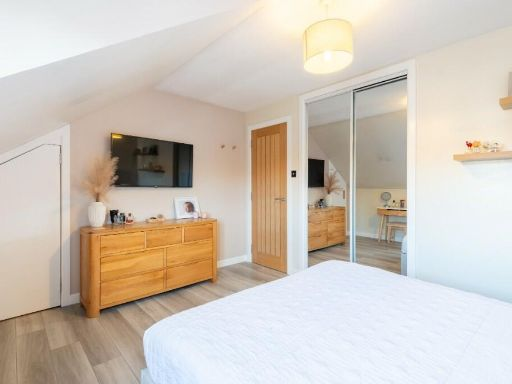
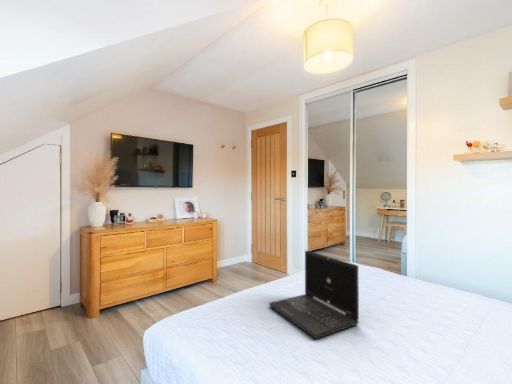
+ laptop (310, 287)
